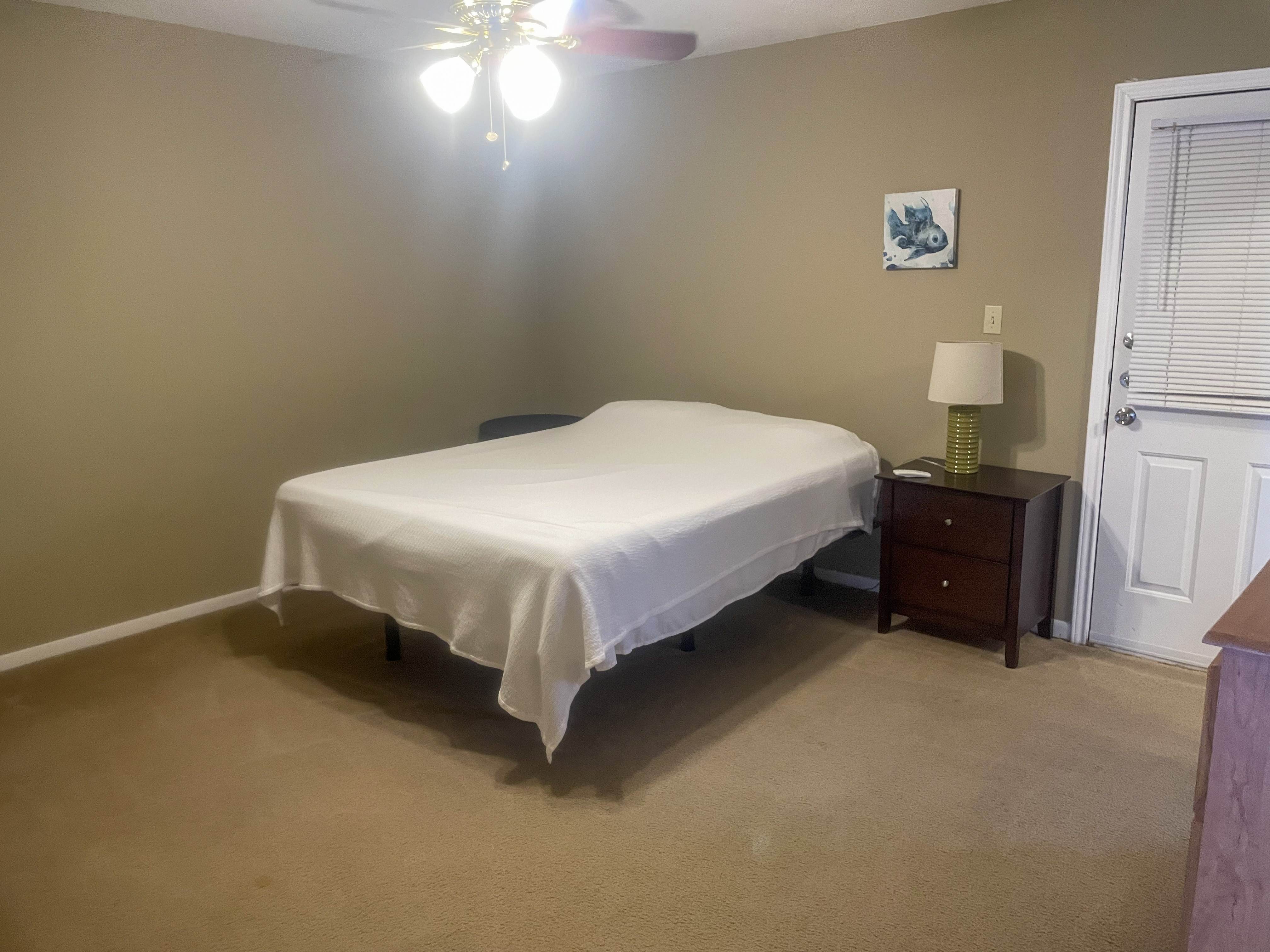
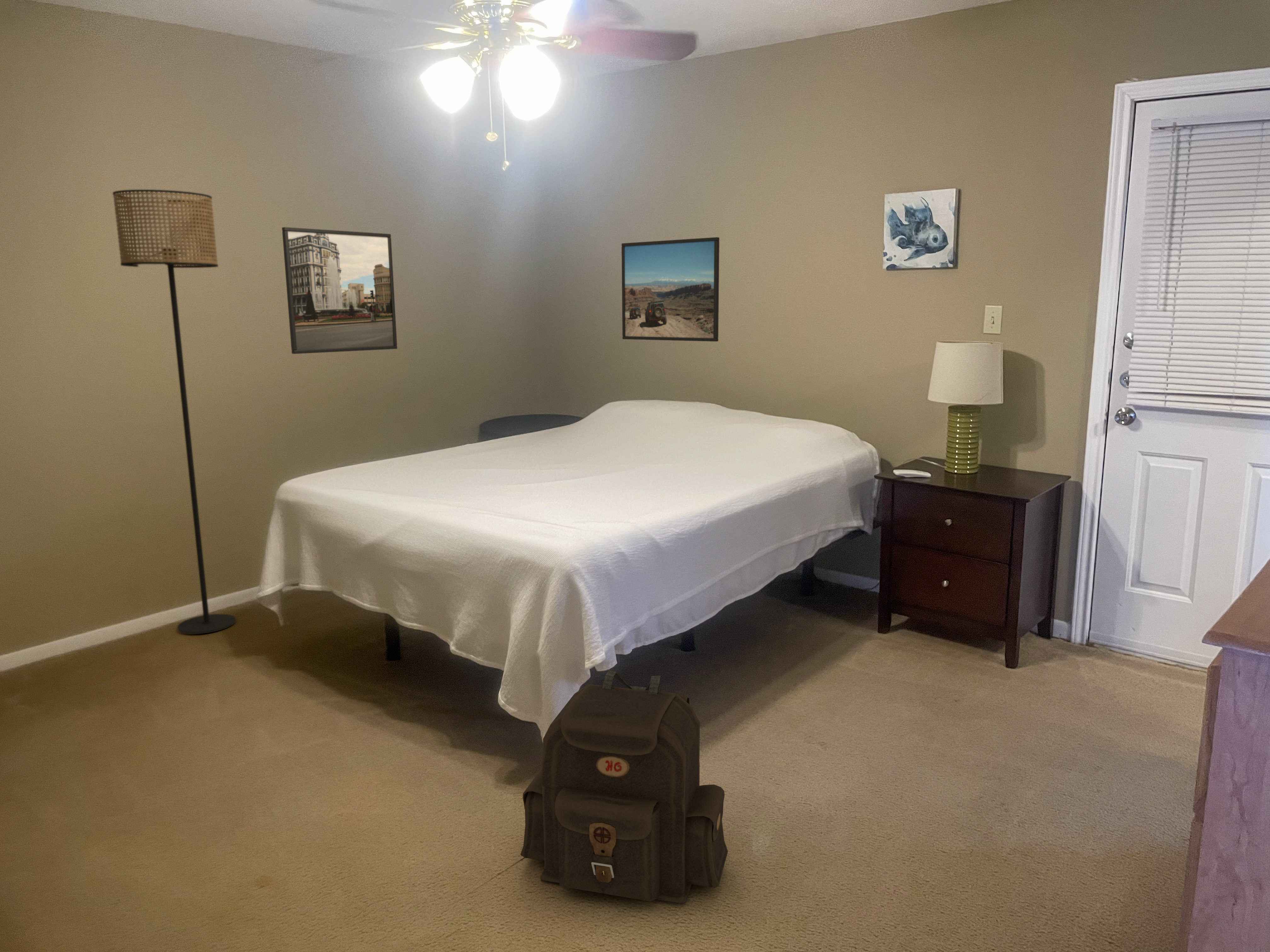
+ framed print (668, 291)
+ floor lamp (186, 419)
+ backpack (624, 780)
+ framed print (343, 292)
